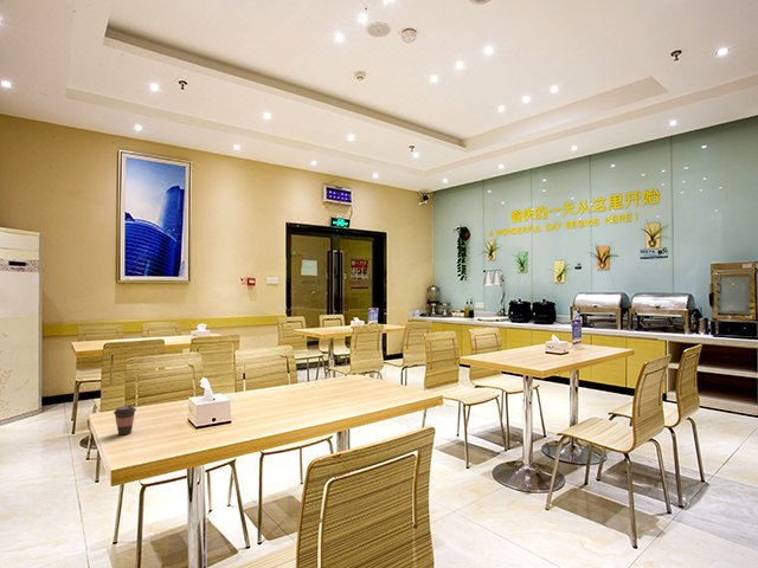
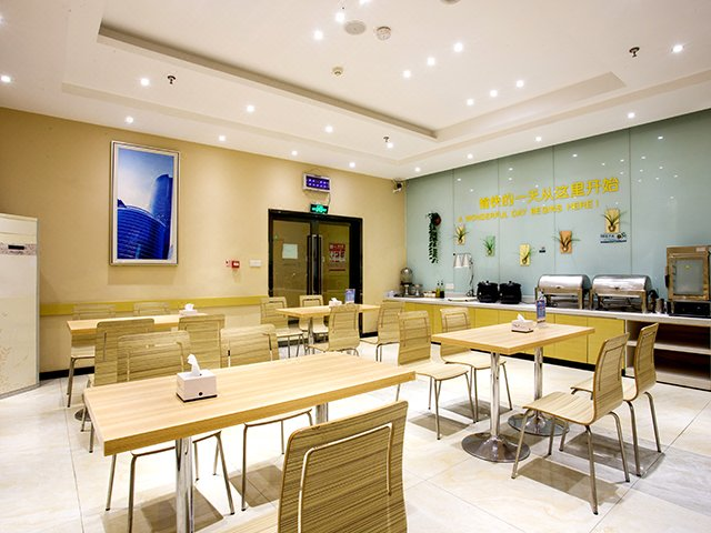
- coffee cup (124, 420)
